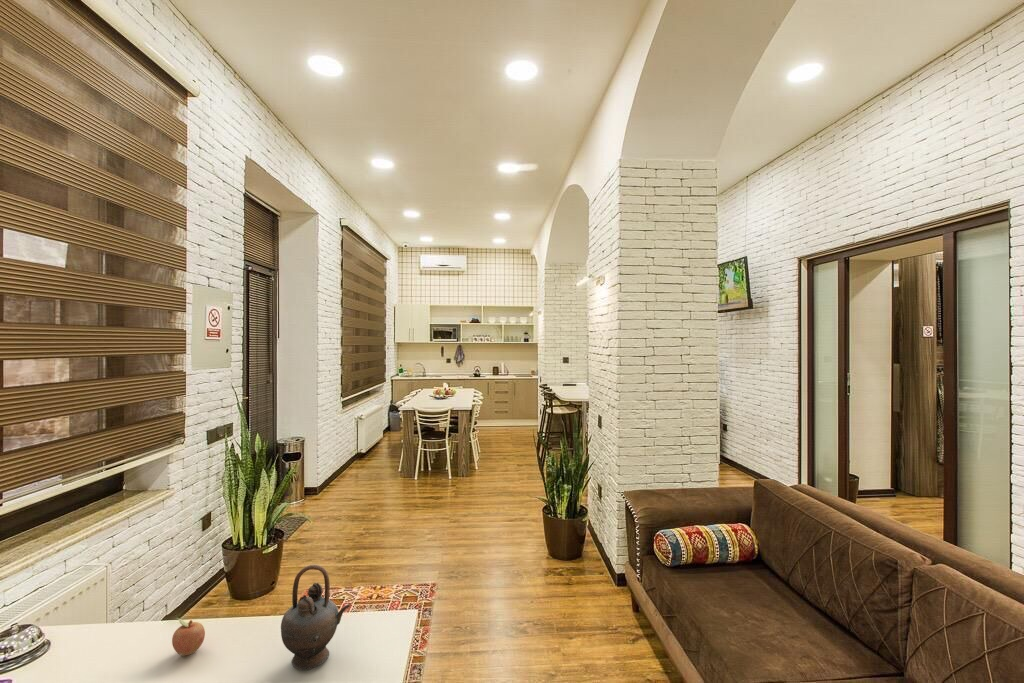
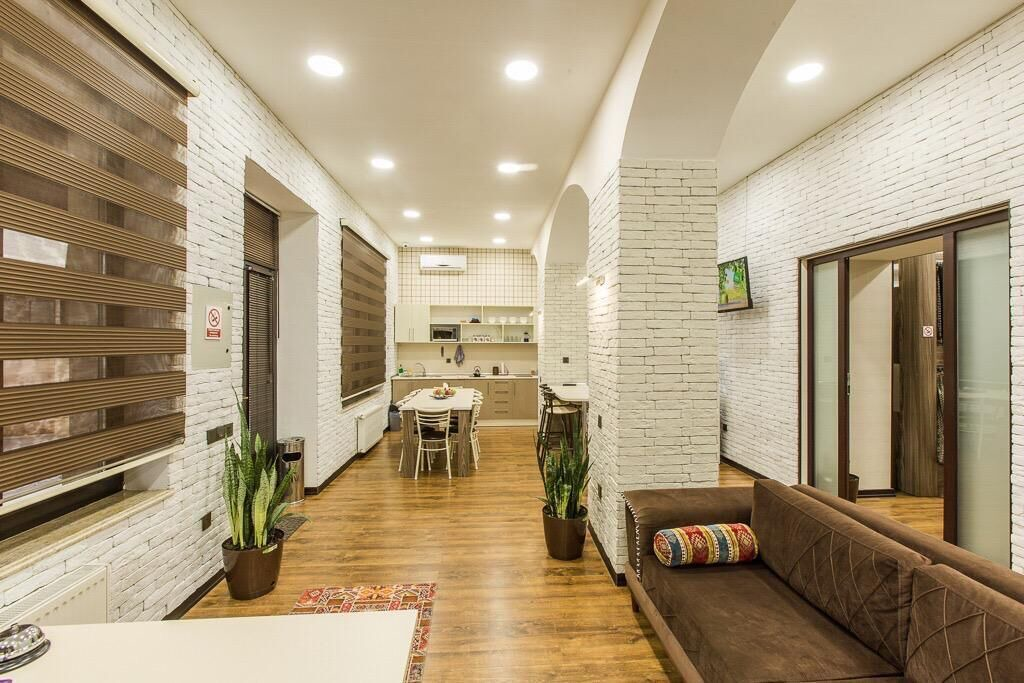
- teapot (316, 612)
- fruit (188, 635)
